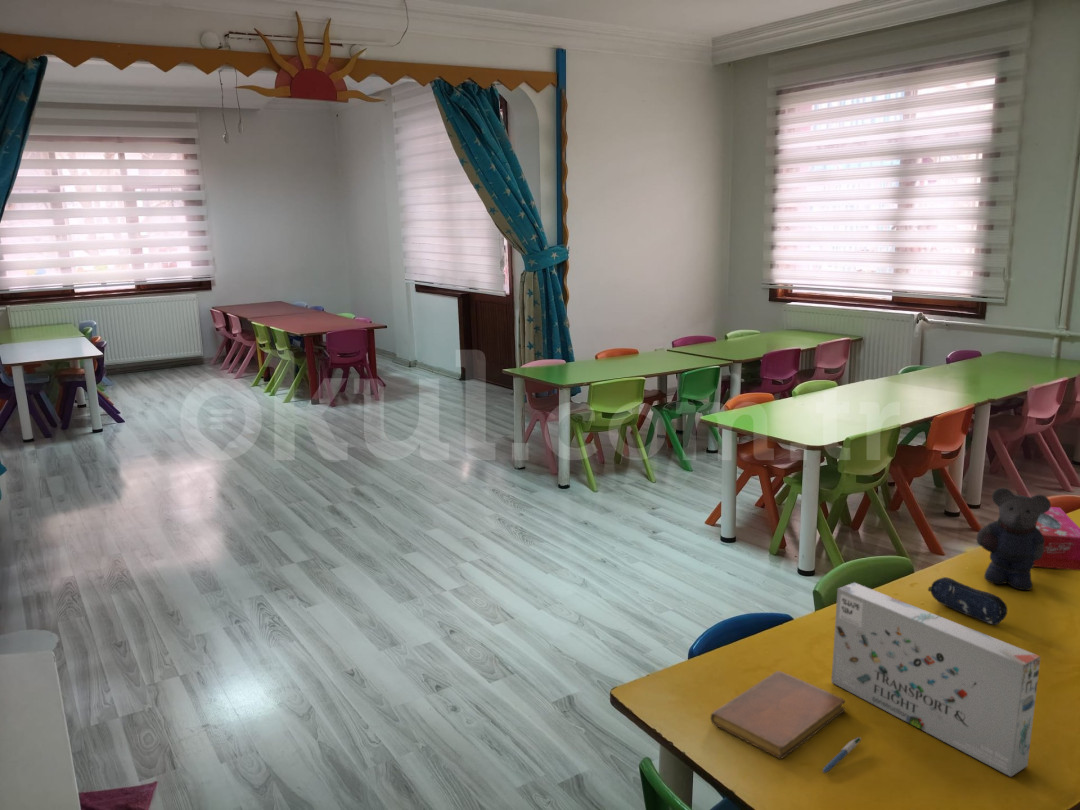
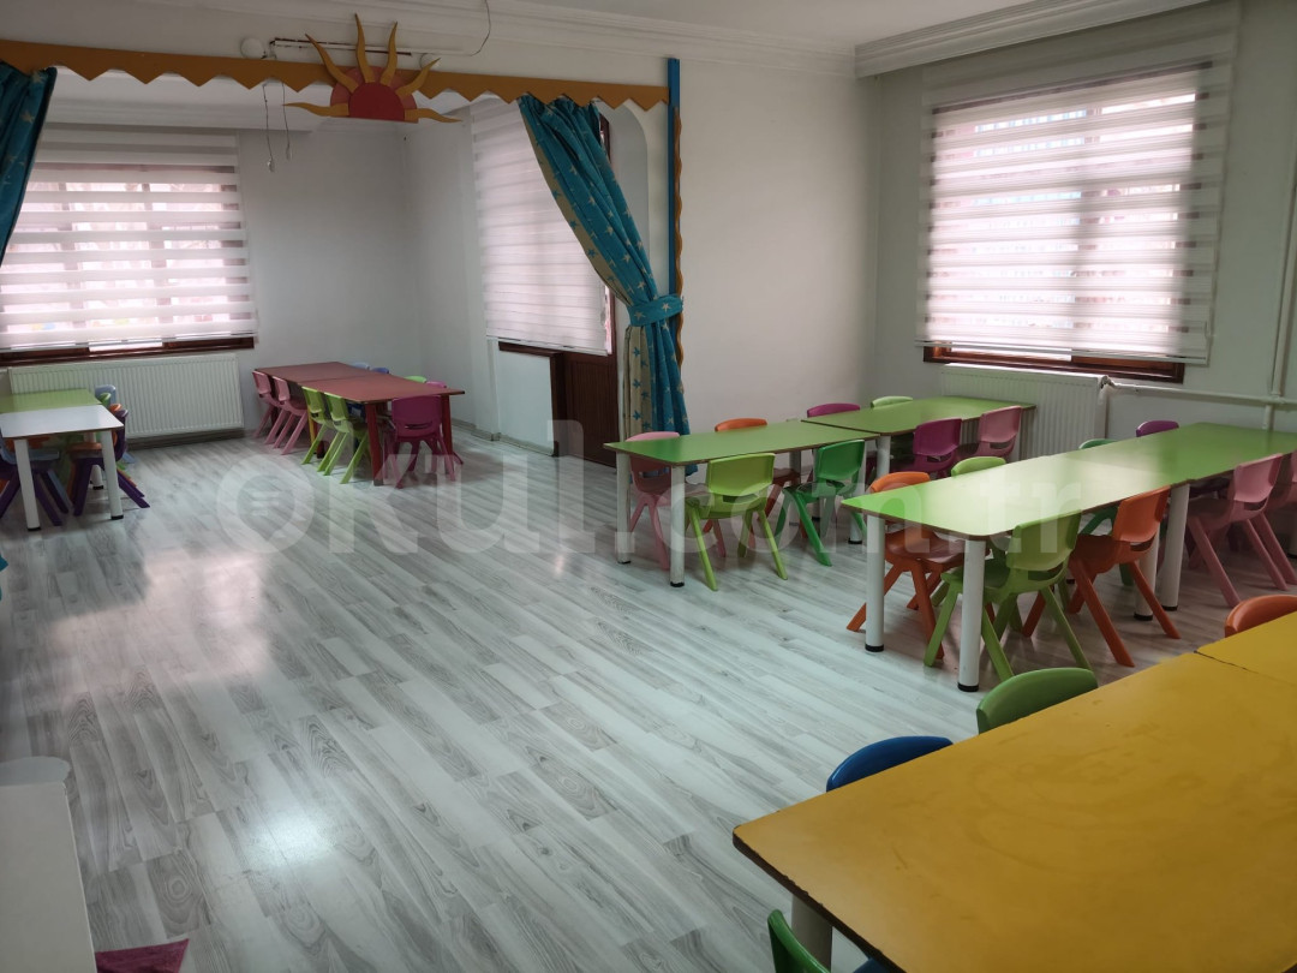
- tissue box (1044, 535)
- notebook (778, 710)
- toy set box (925, 670)
- bear (1008, 532)
- pen (840, 754)
- pencil case (967, 600)
